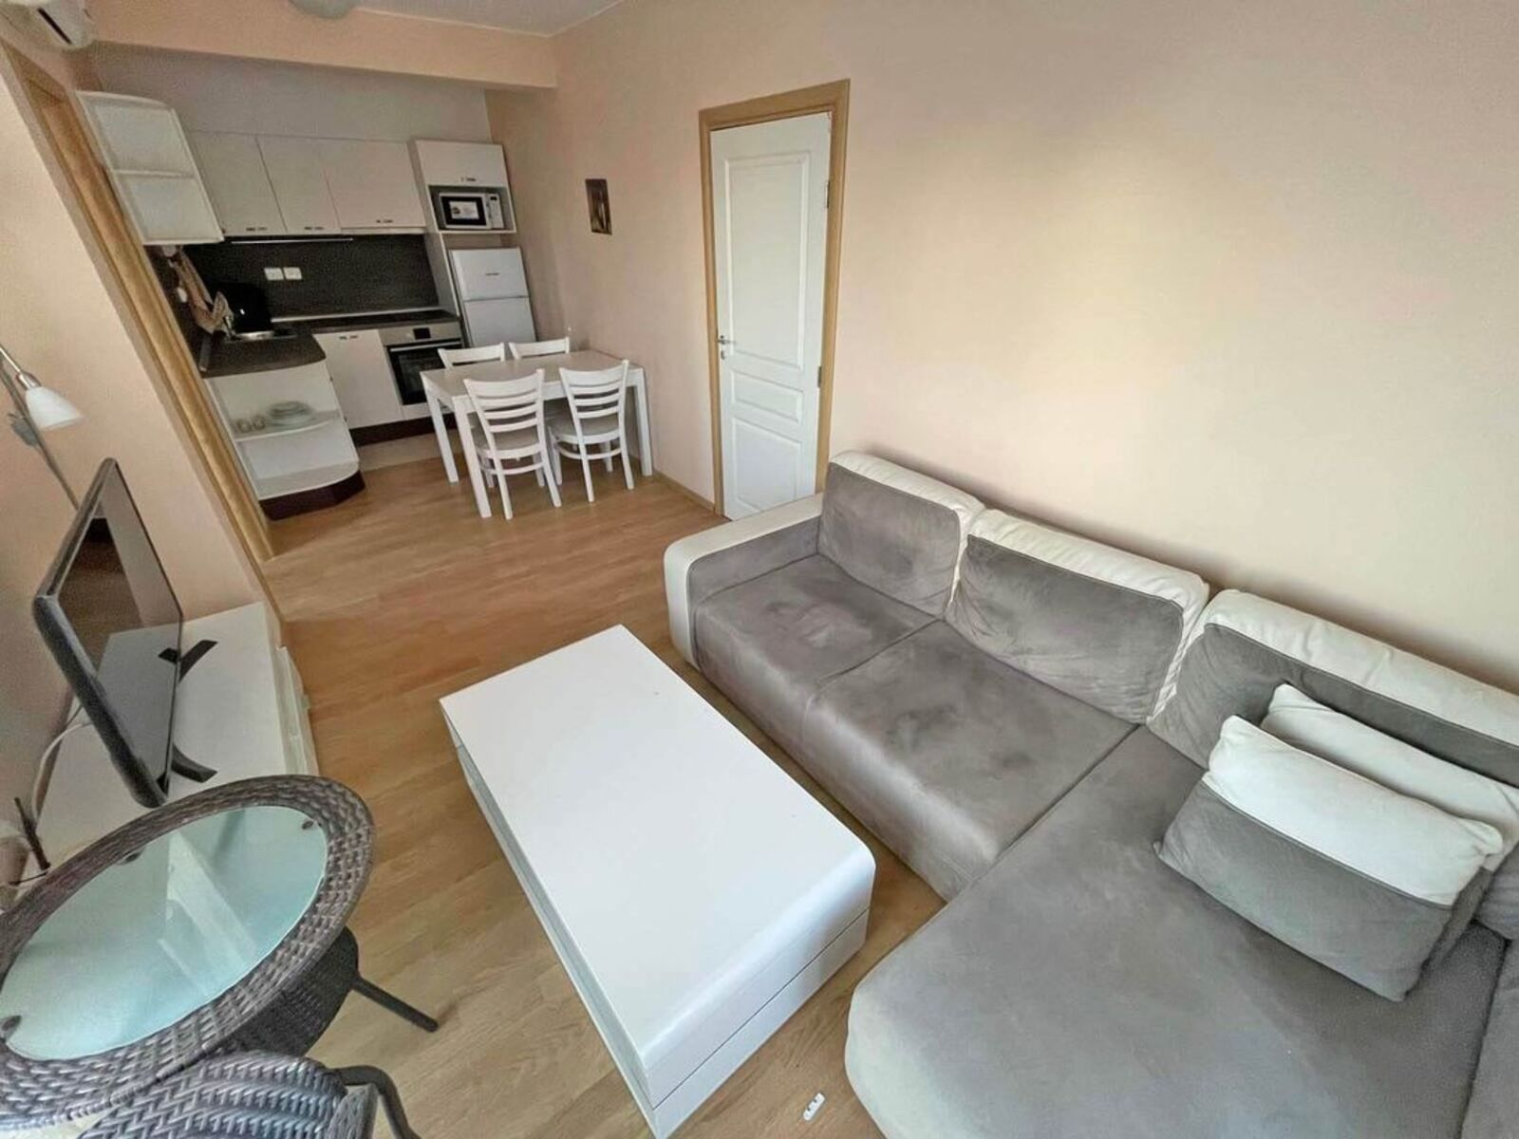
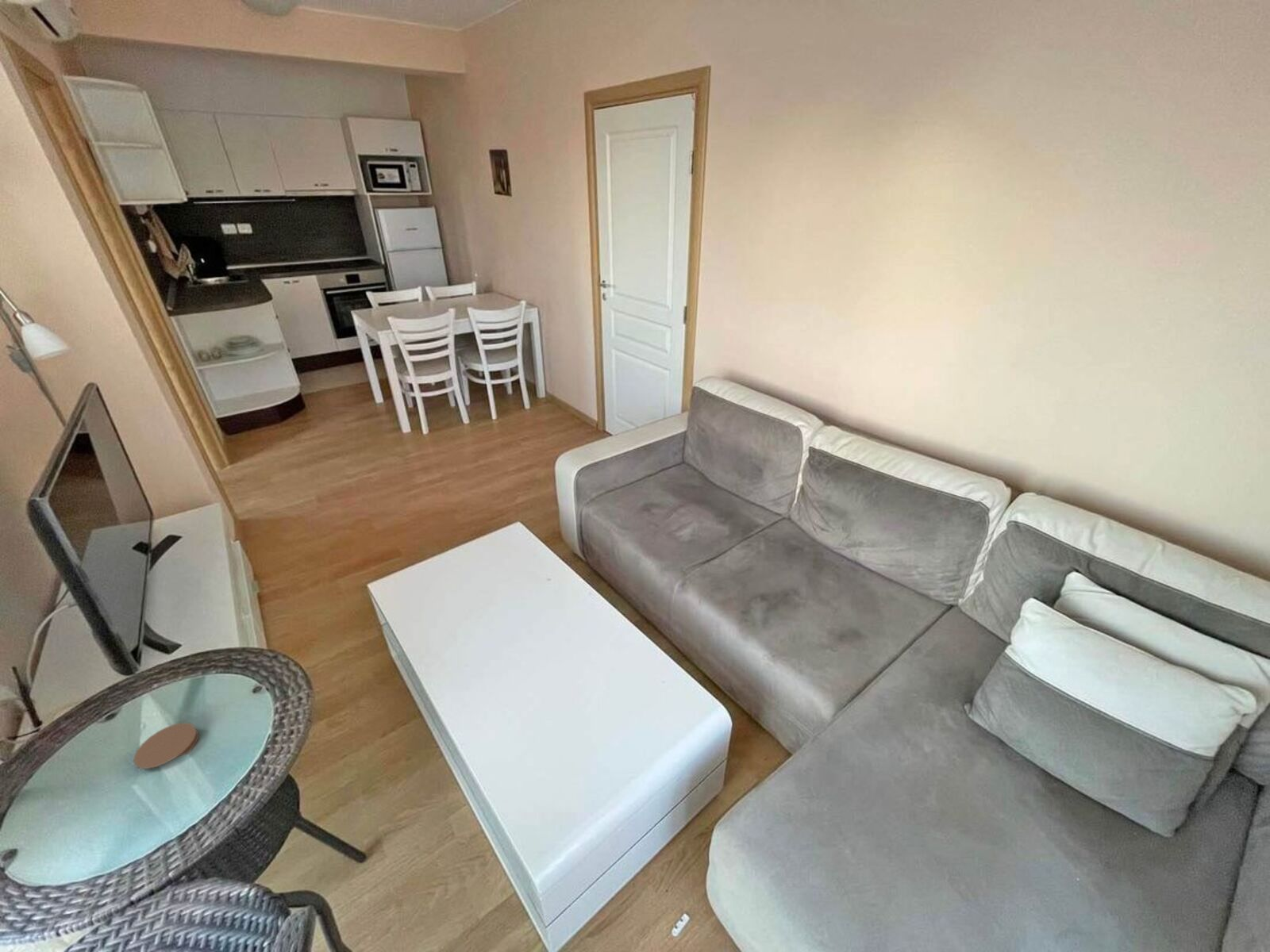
+ coaster (167, 747)
